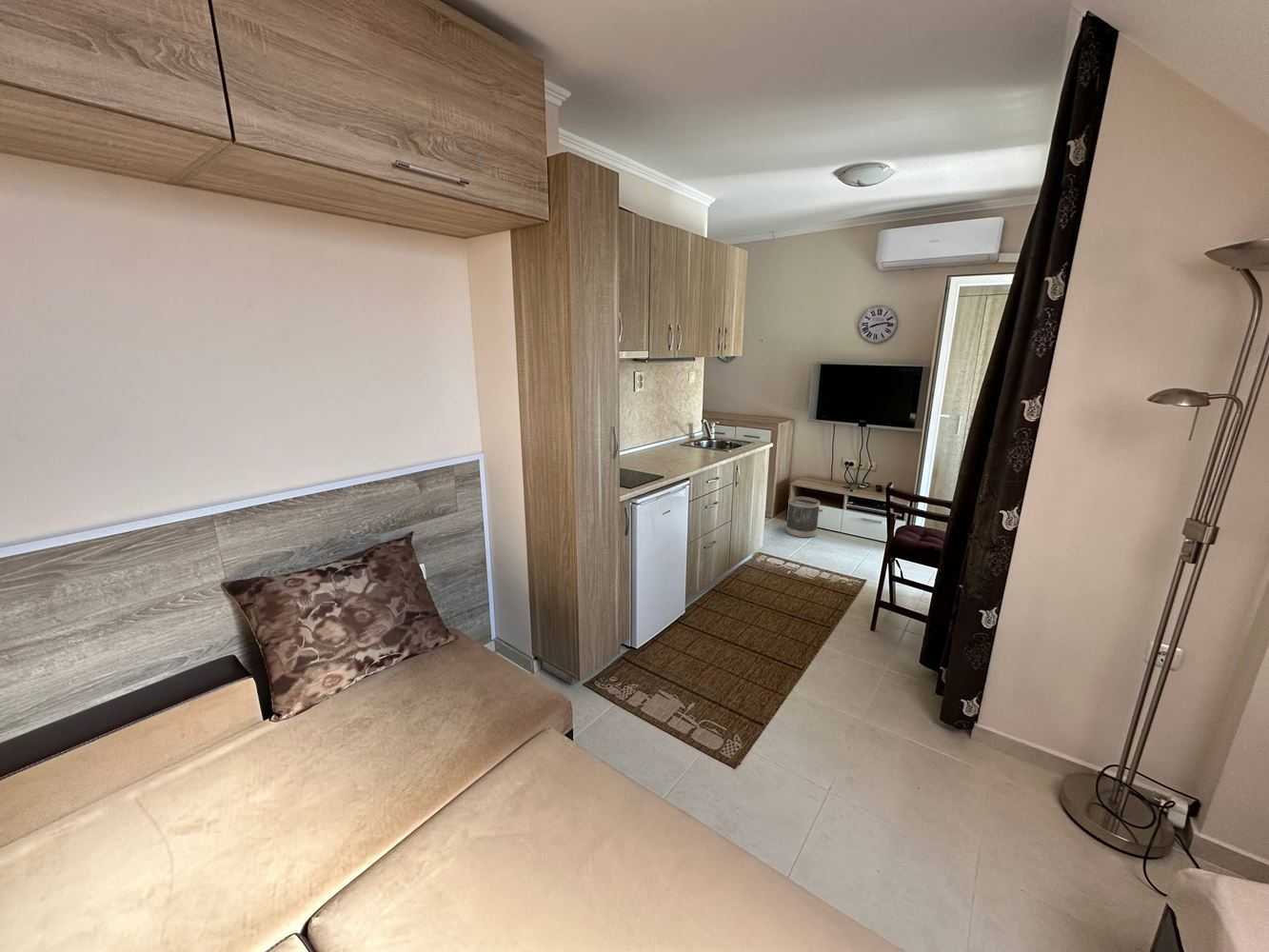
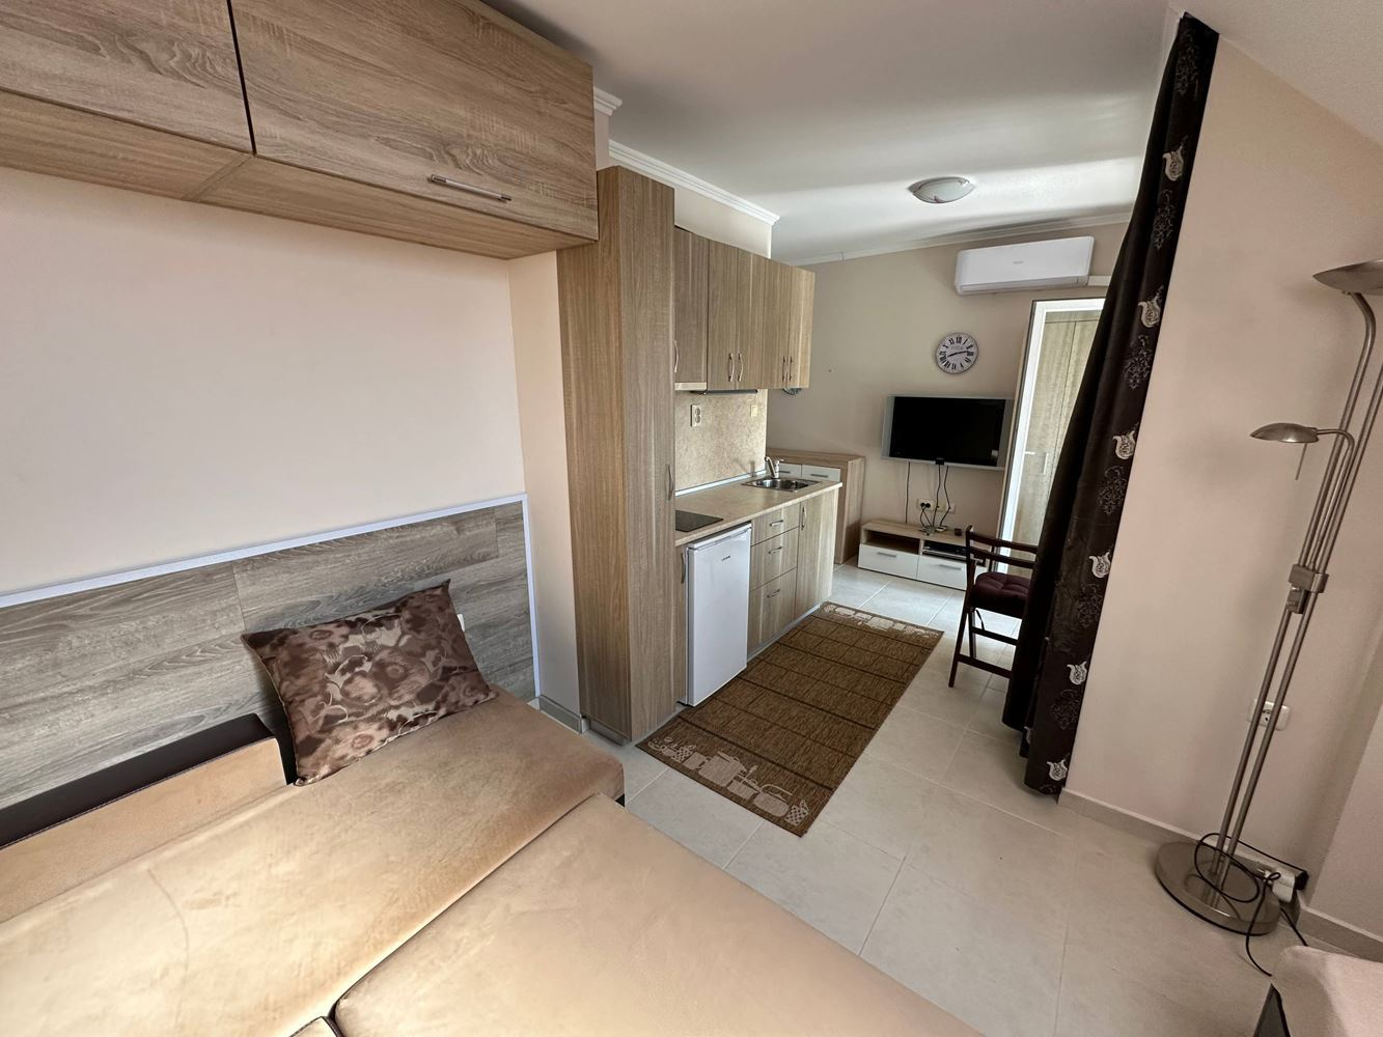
- wastebasket (803, 516)
